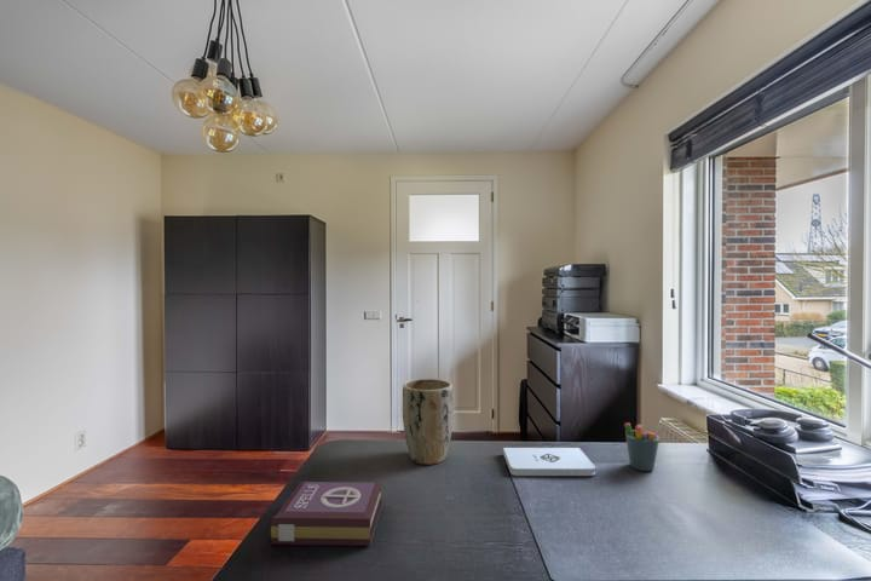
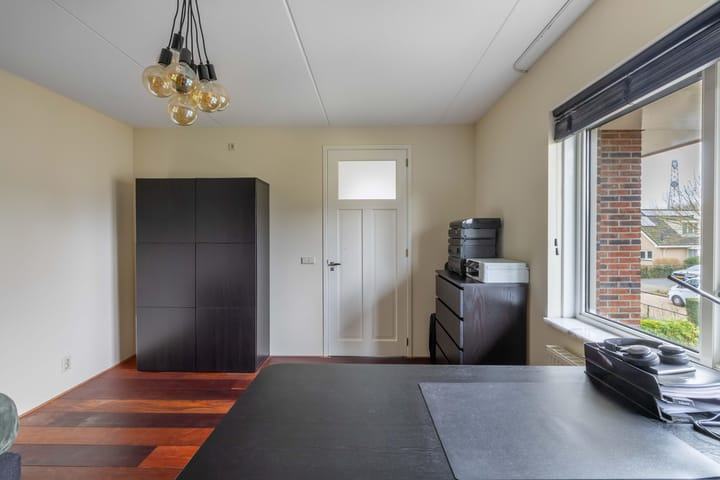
- book (331, 508)
- plant pot (427, 420)
- notepad (547, 460)
- pen holder (641, 442)
